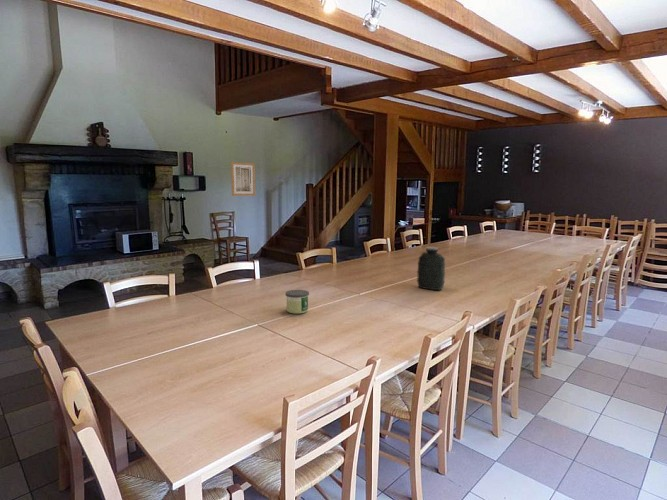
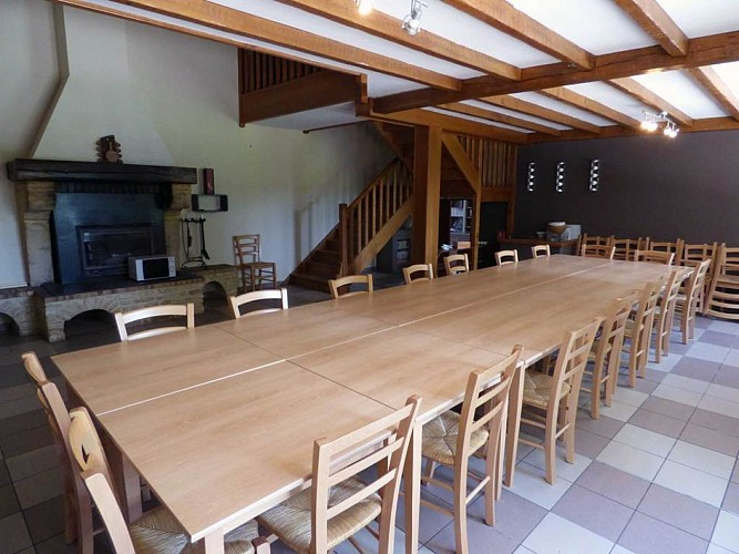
- wall art (243, 179)
- water jug (431, 268)
- candle (297, 301)
